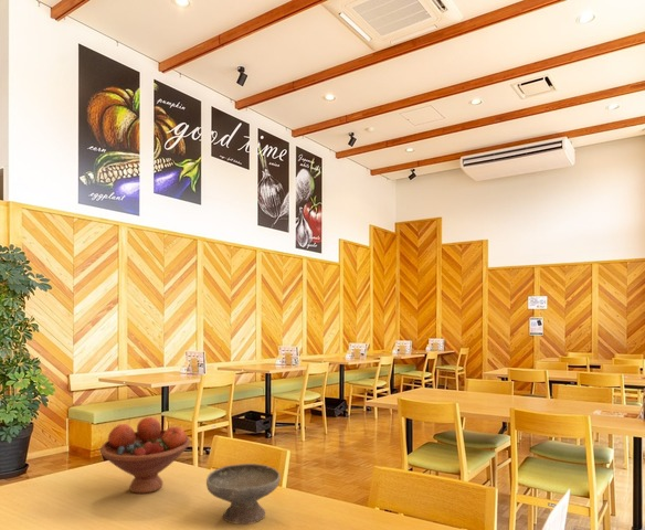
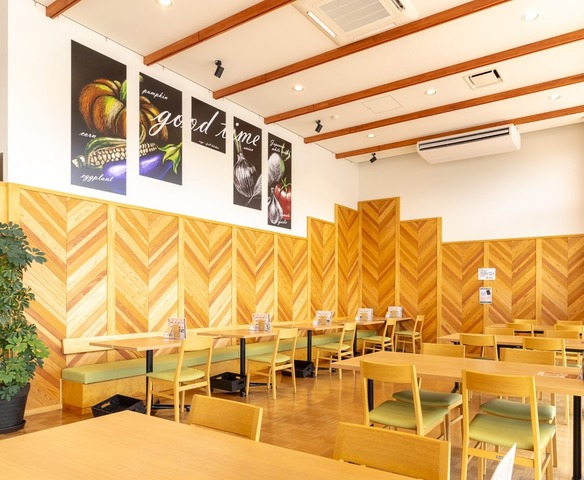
- fruit bowl (146, 456)
- bowl (243, 495)
